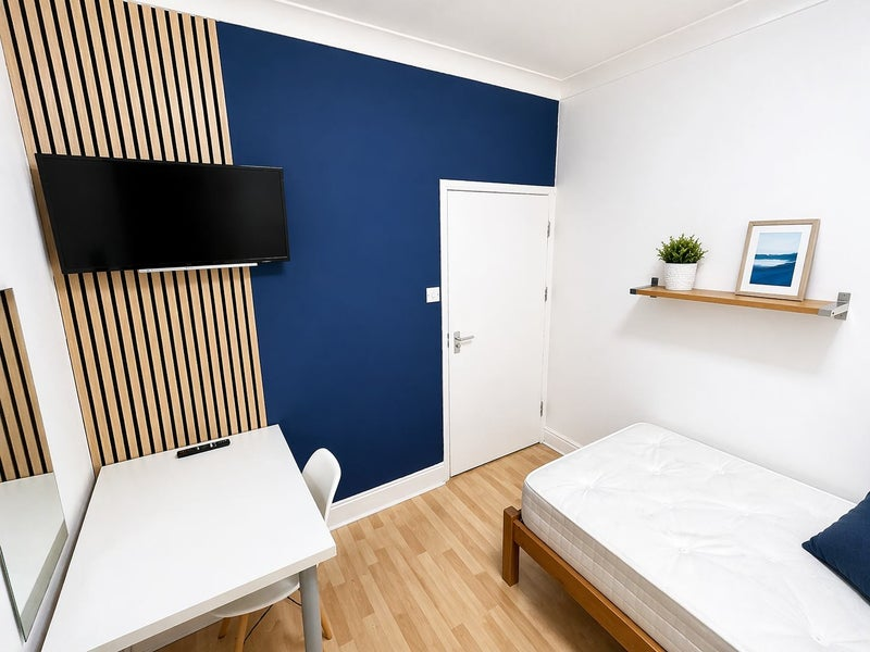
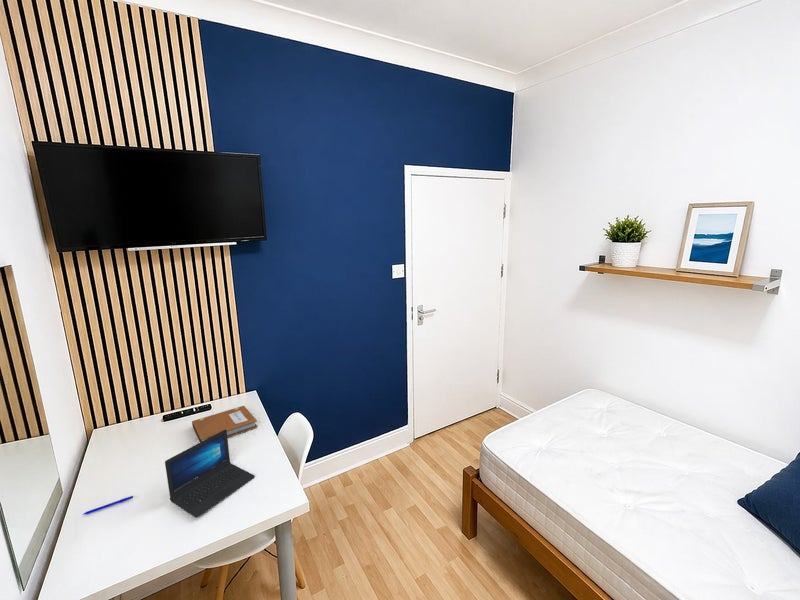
+ pen (108, 505)
+ notebook (225, 423)
+ laptop (212, 469)
